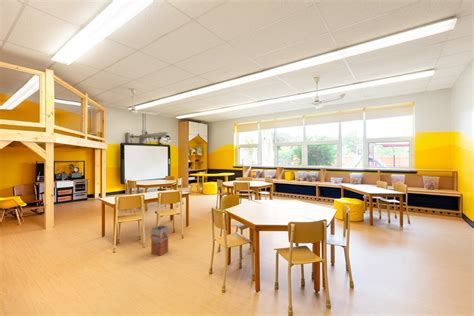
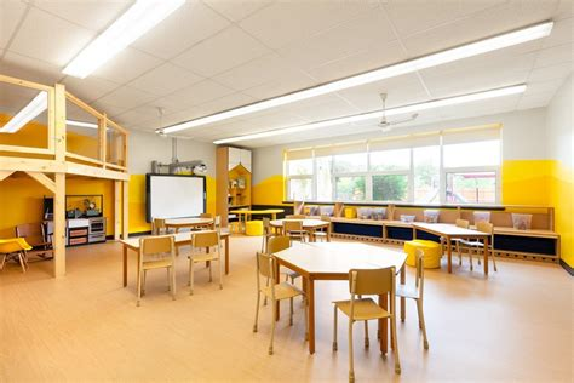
- waste bin (160, 239)
